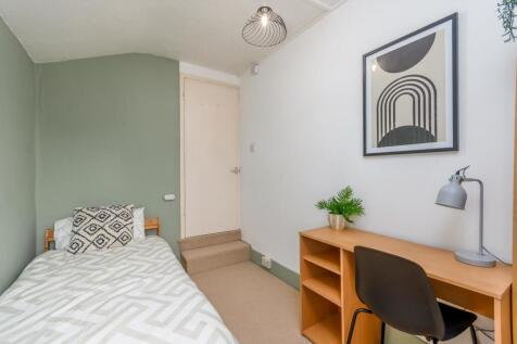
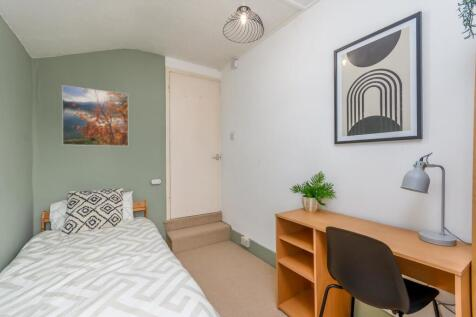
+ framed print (97, 117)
